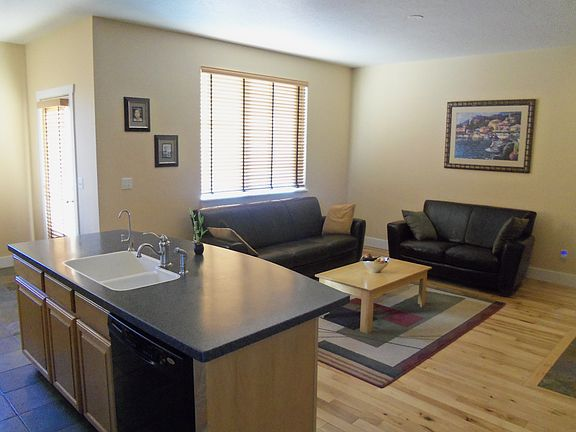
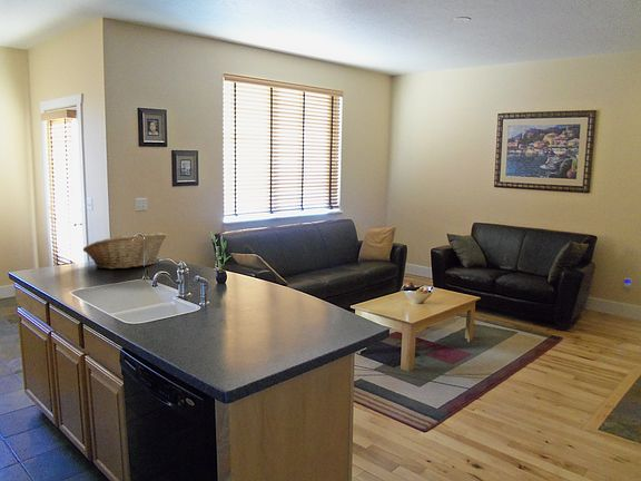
+ fruit basket (126, 248)
